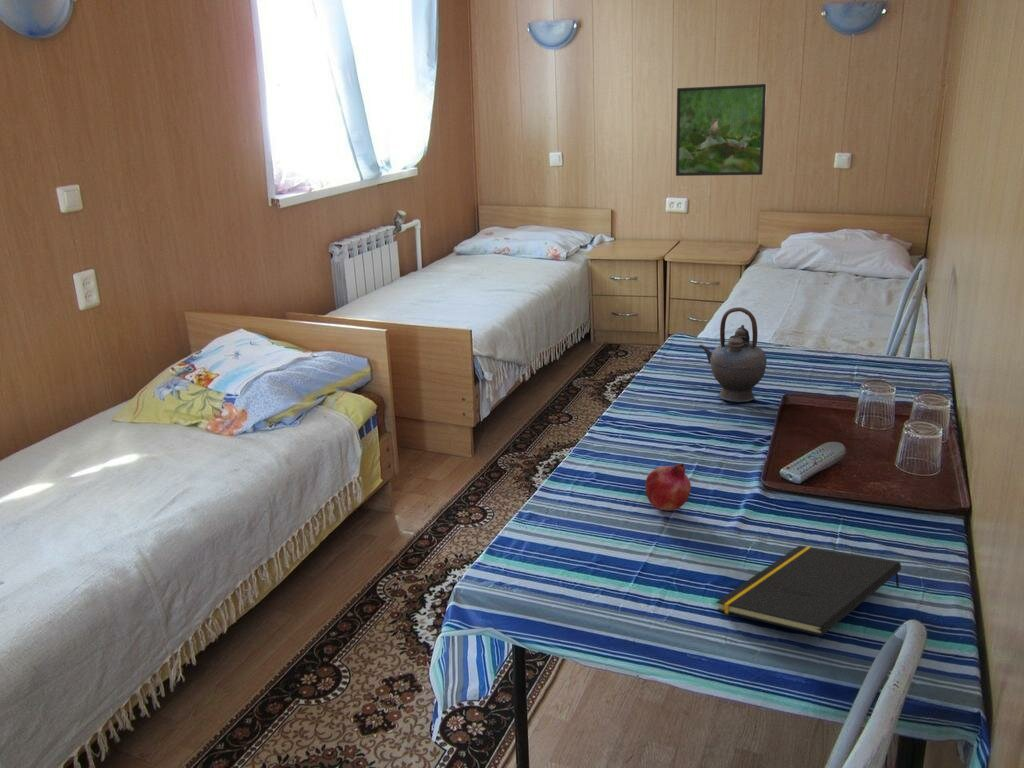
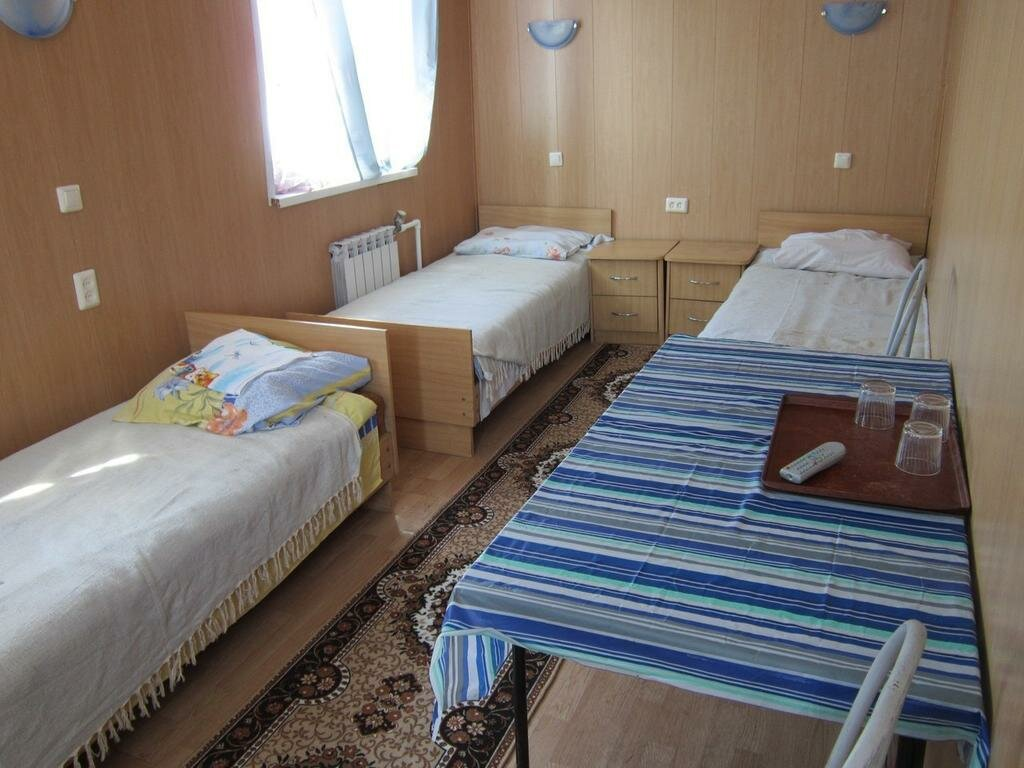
- teapot (732, 352)
- fruit (667, 485)
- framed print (719, 131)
- notepad (809, 586)
